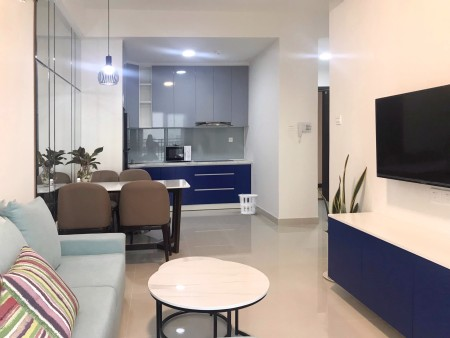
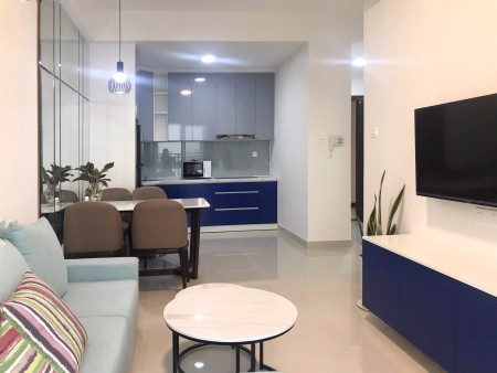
- waste basket (248, 204)
